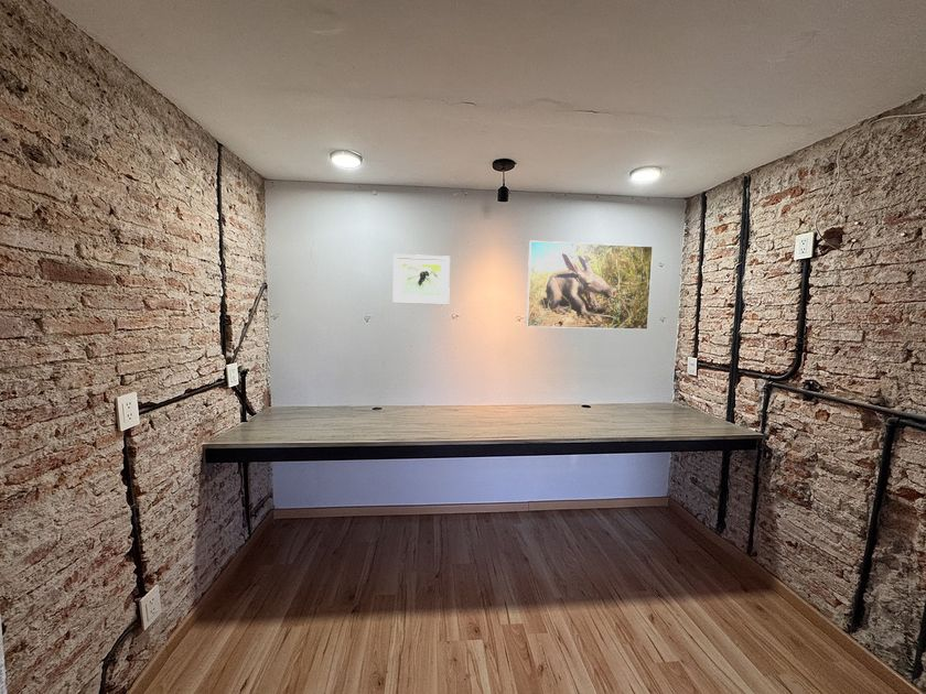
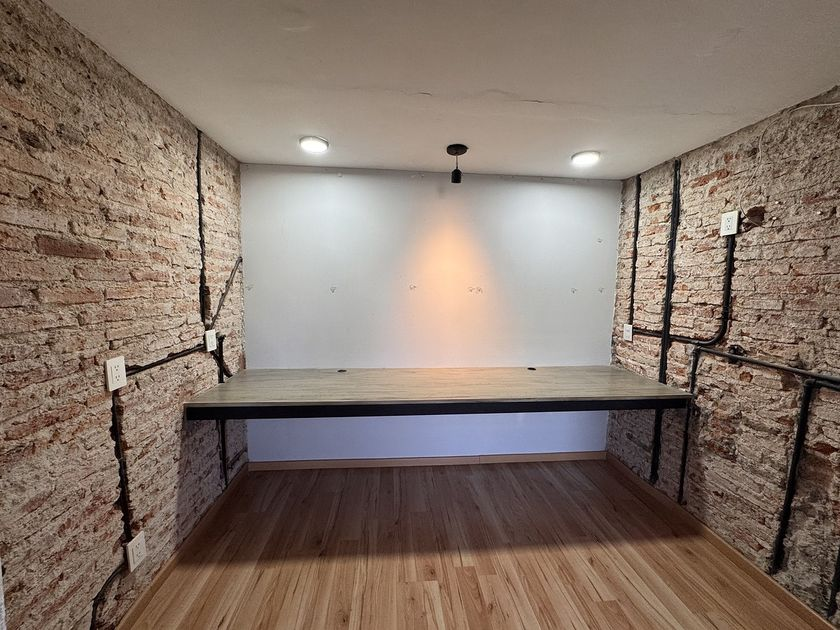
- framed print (589, 285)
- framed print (421, 279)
